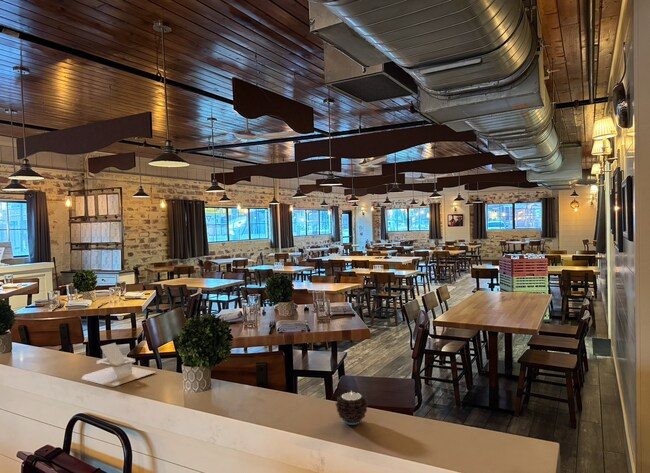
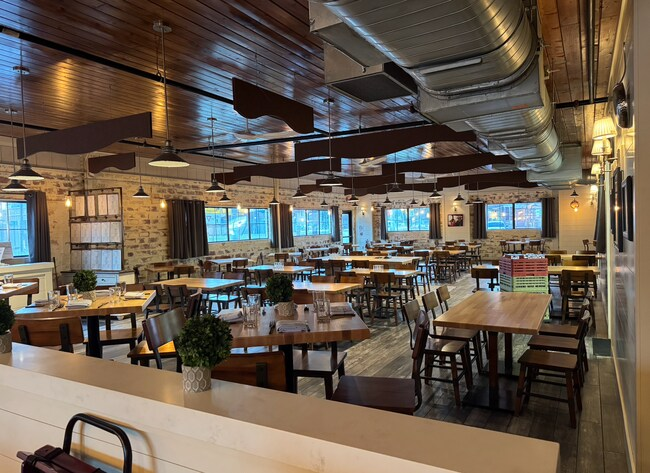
- napkin holder (115, 360)
- candle (351, 405)
